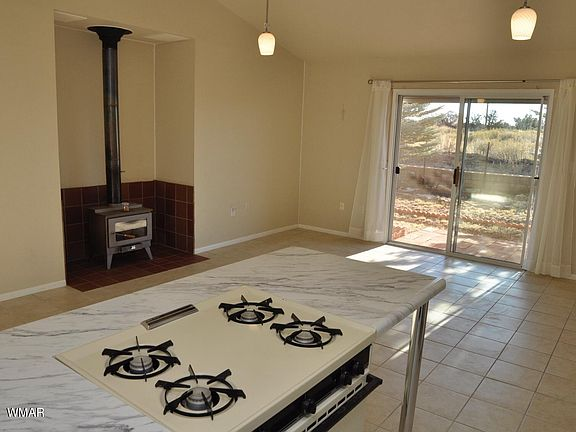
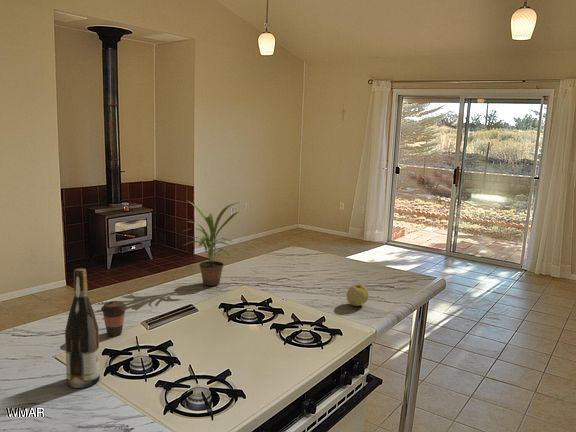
+ coffee cup (114, 318)
+ potted plant (214, 242)
+ apple (357, 294)
+ wine bottle (81, 325)
